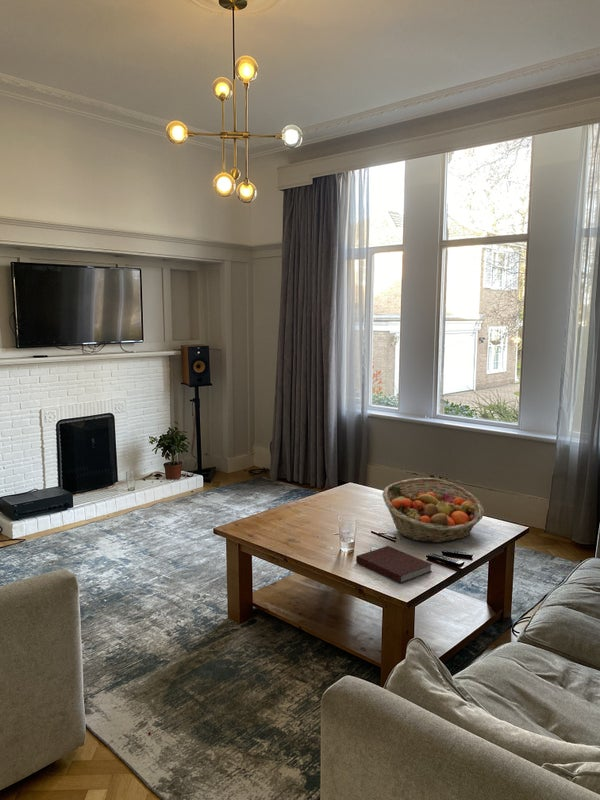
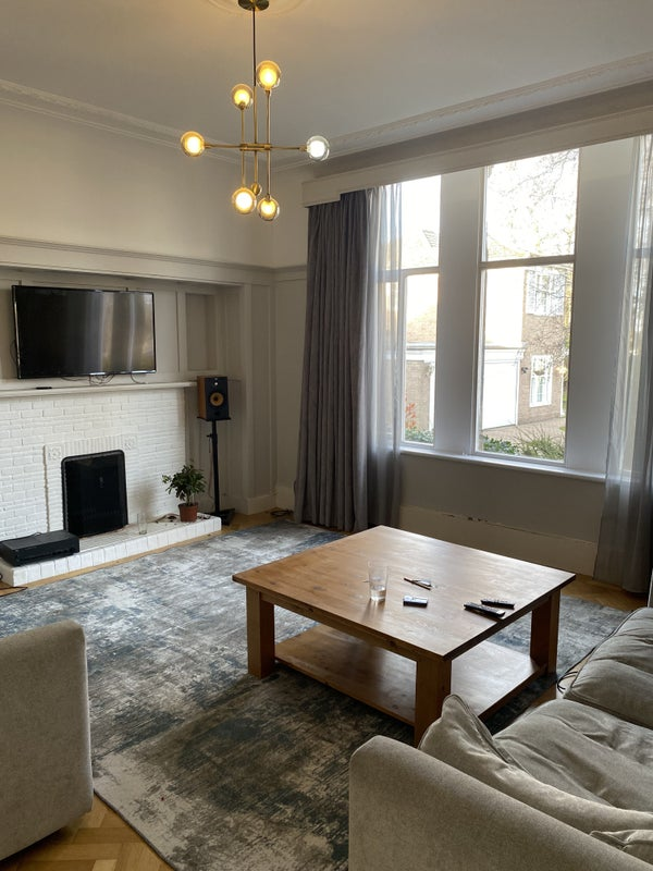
- fruit basket (432, 509)
- notebook (393, 563)
